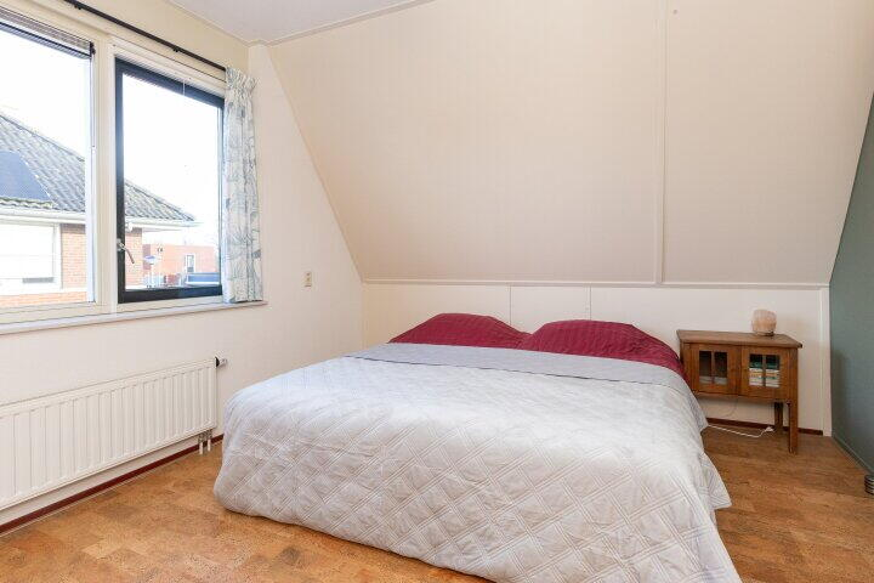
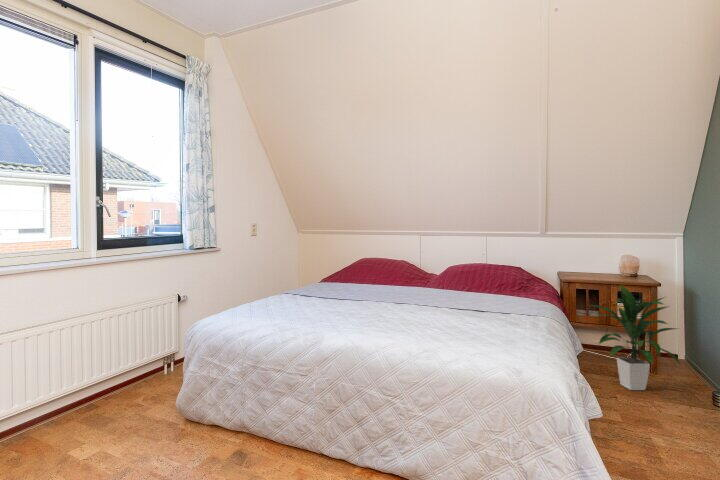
+ indoor plant (637, 337)
